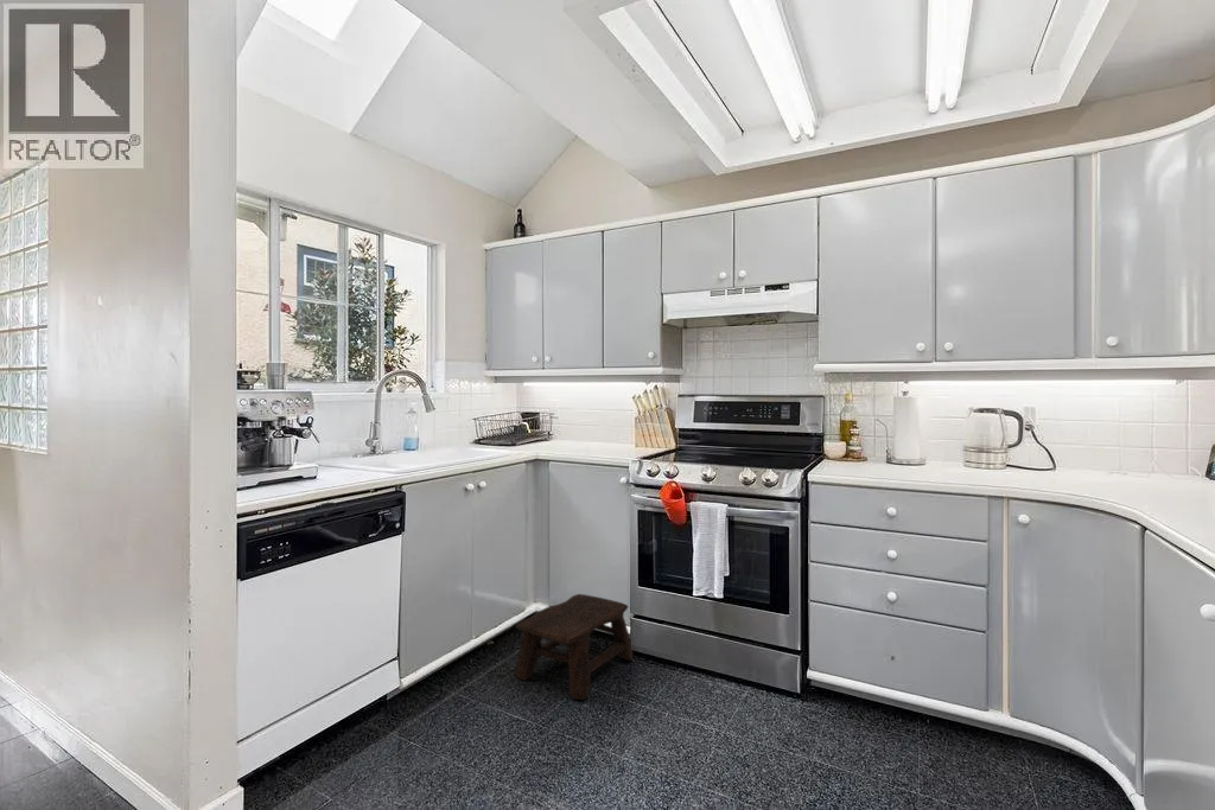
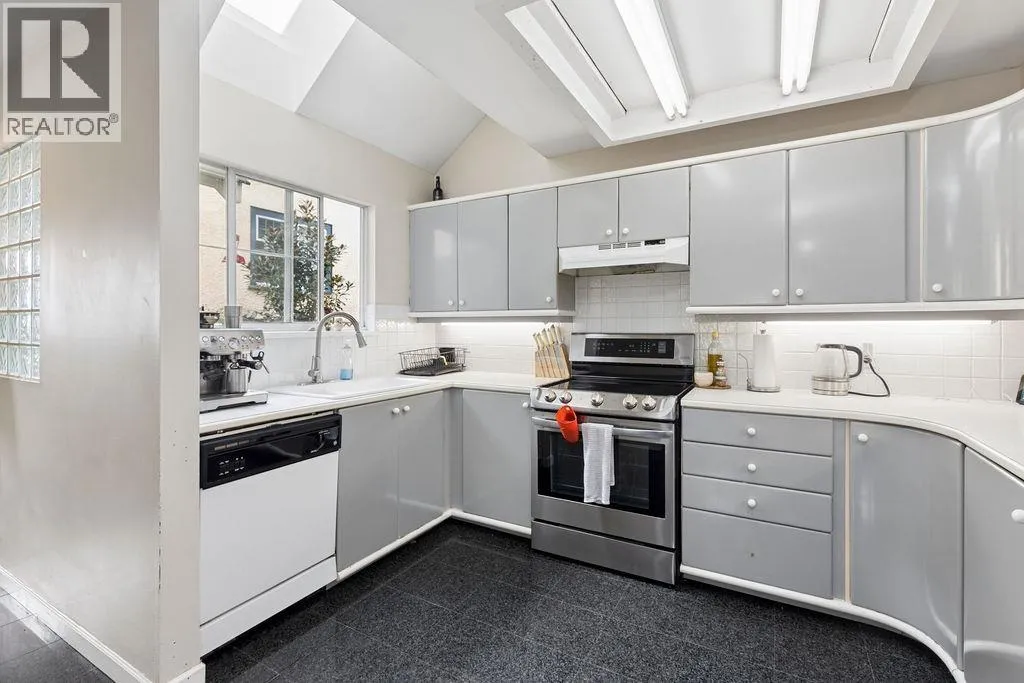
- stool (578, 640)
